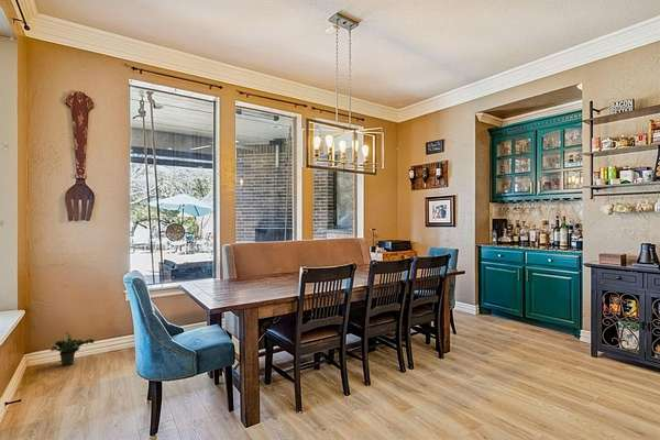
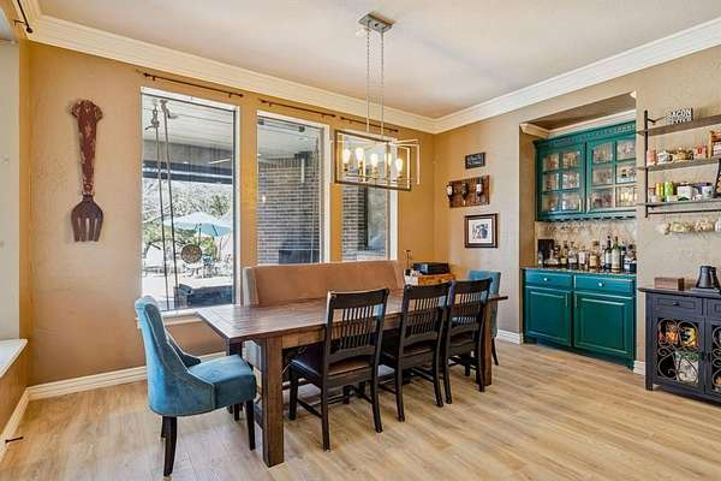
- potted plant (73, 346)
